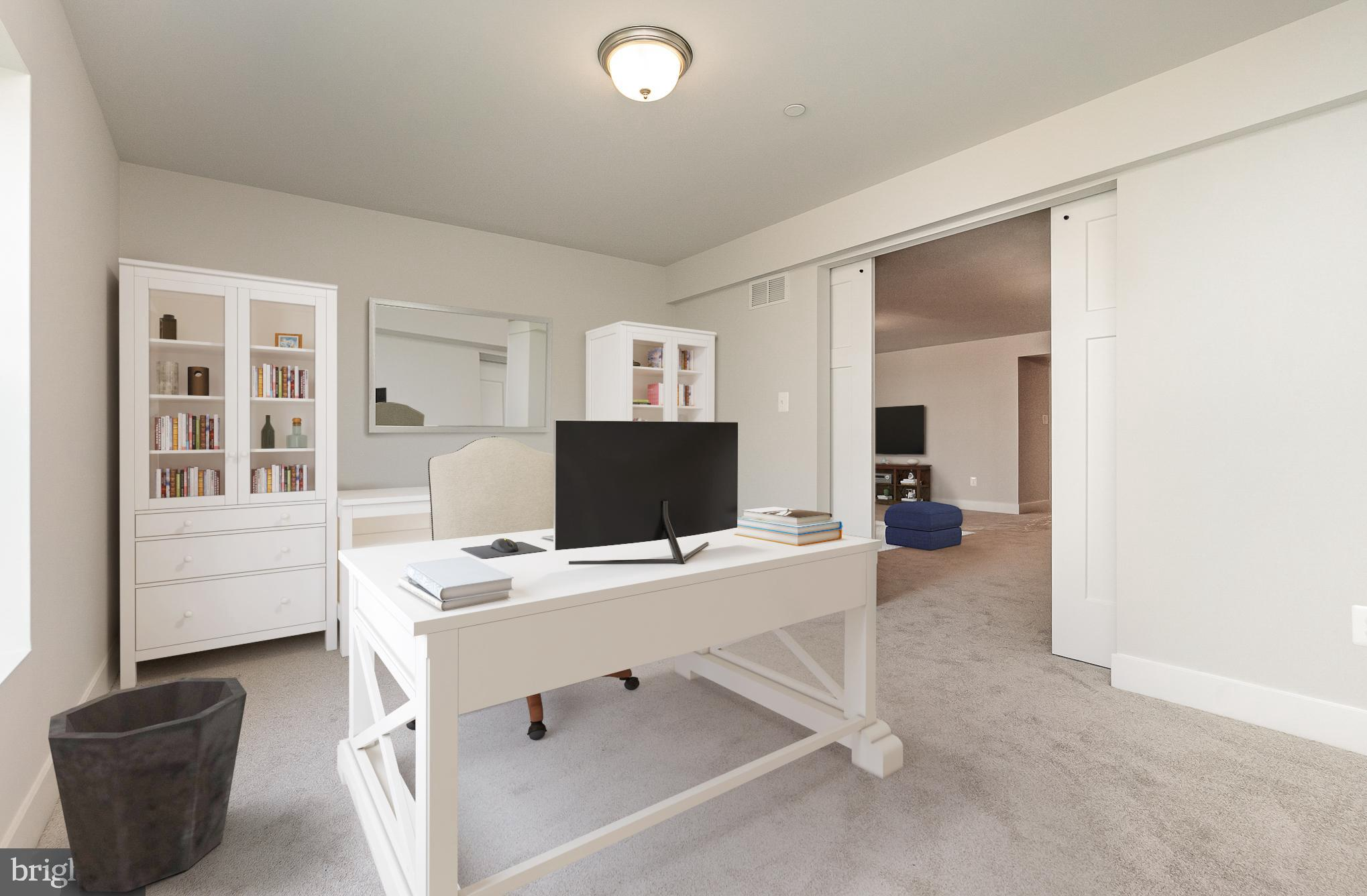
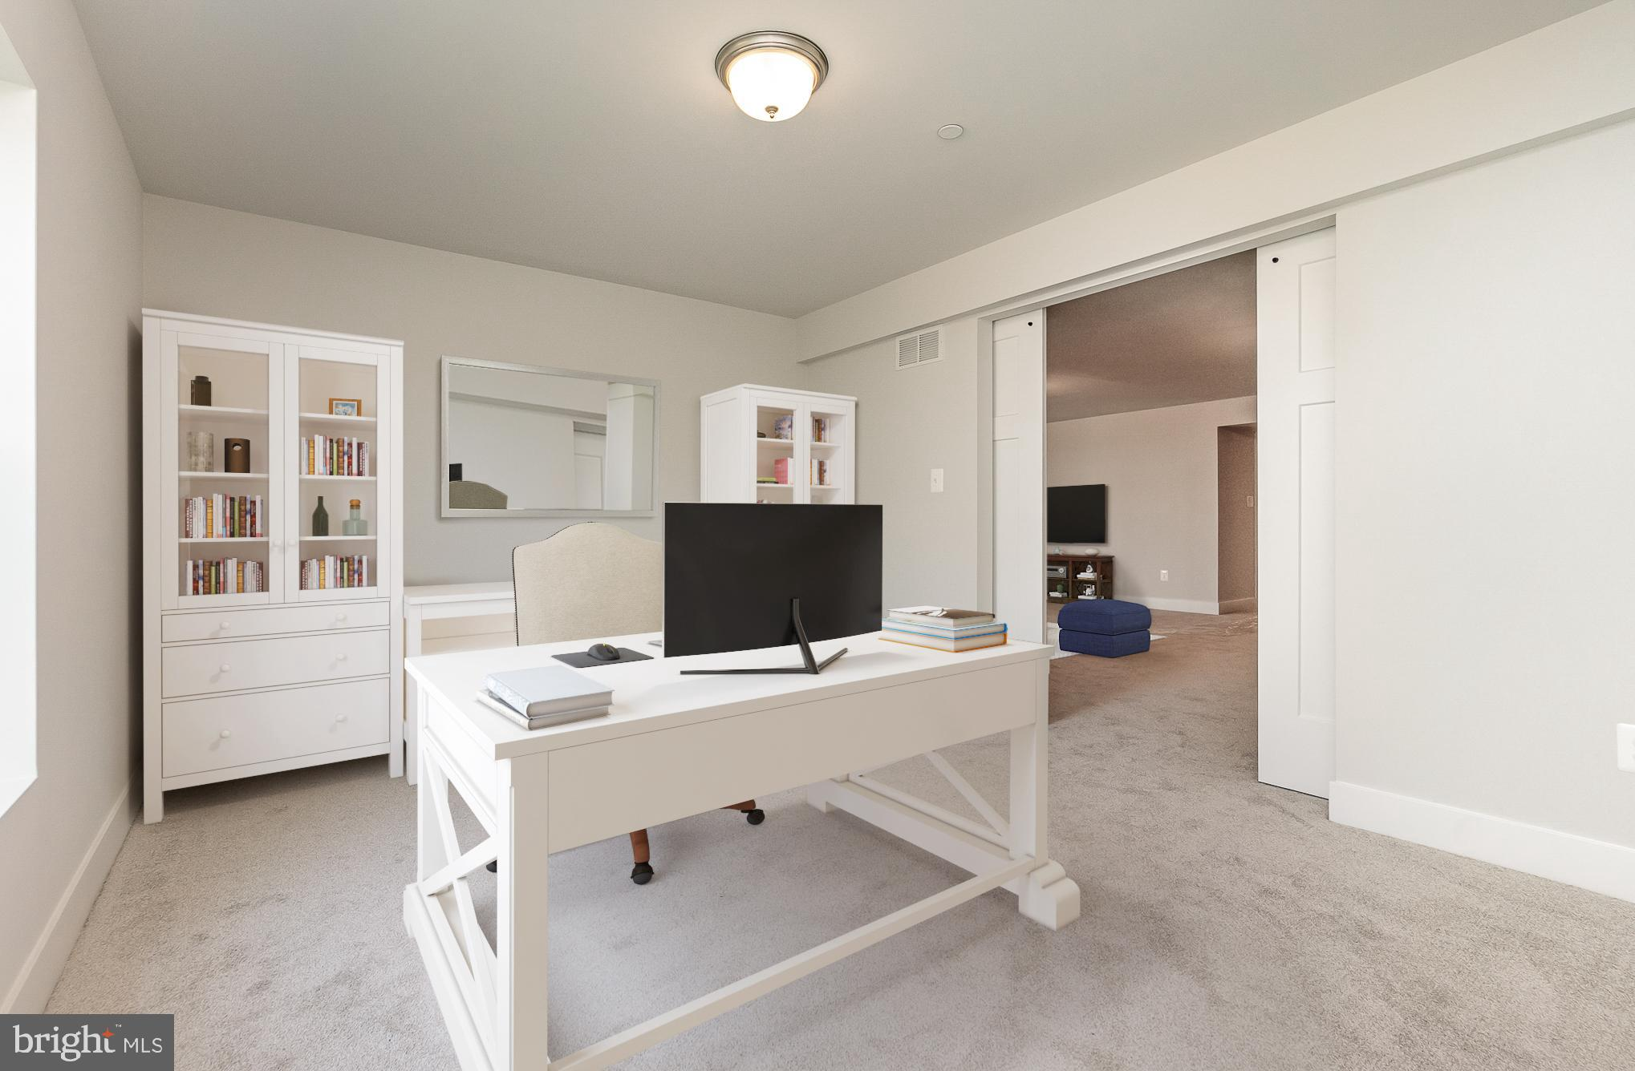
- waste bin (153, 779)
